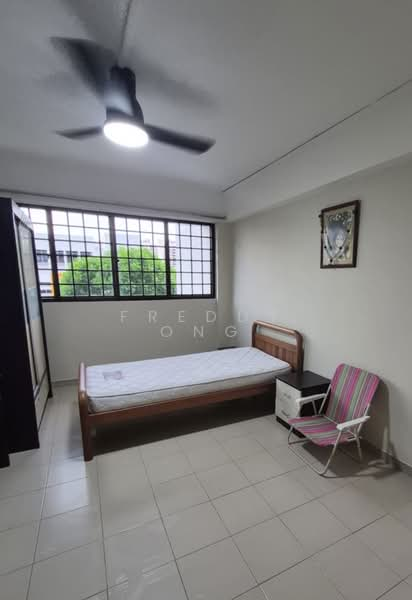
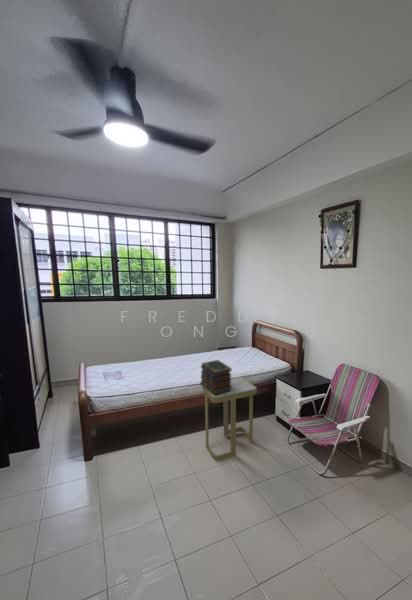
+ side table (230, 416)
+ book stack (216, 376)
